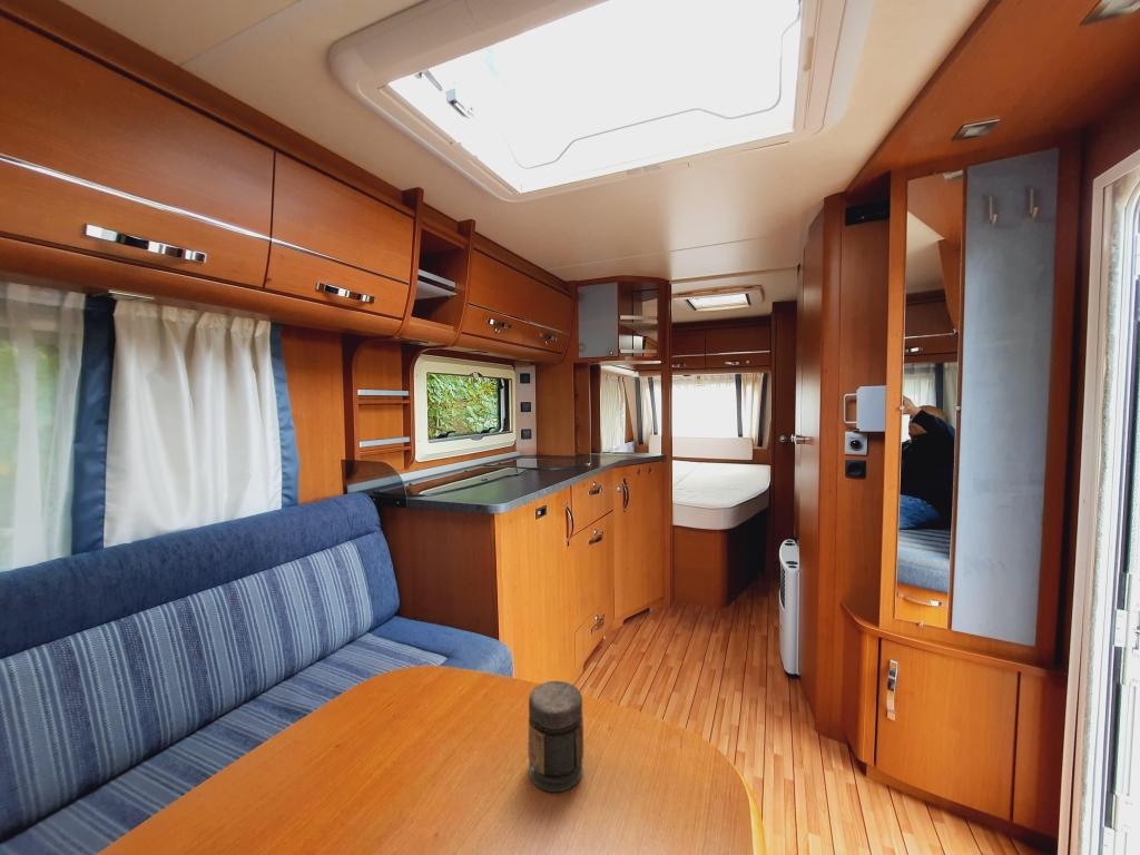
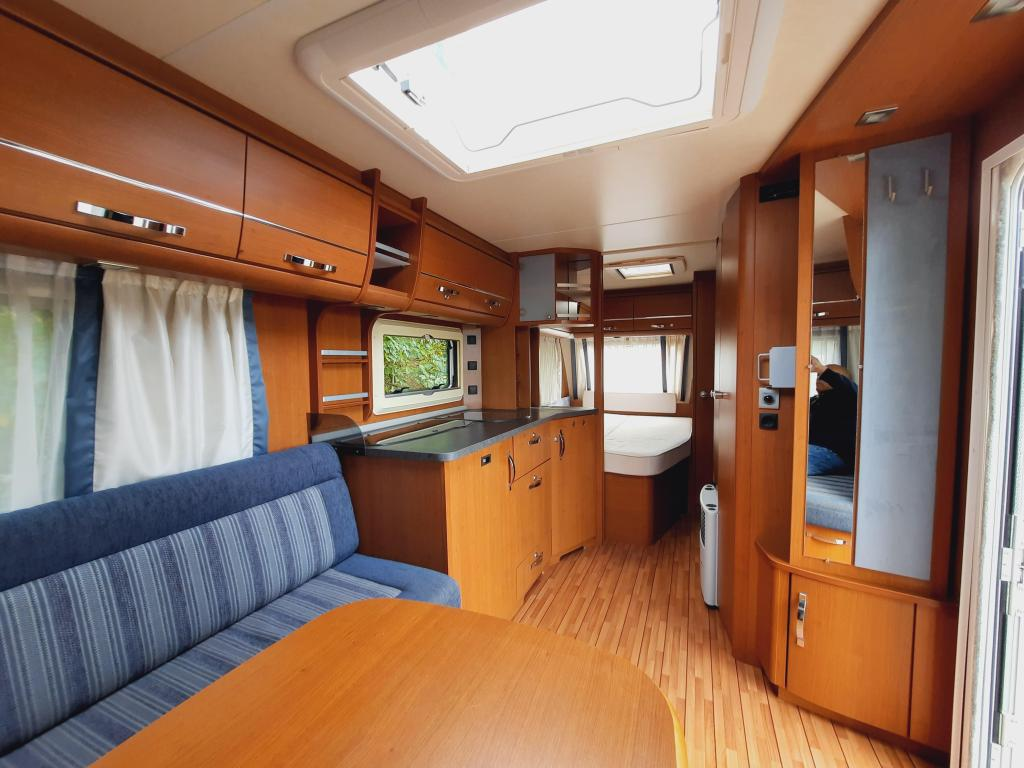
- jar (556, 733)
